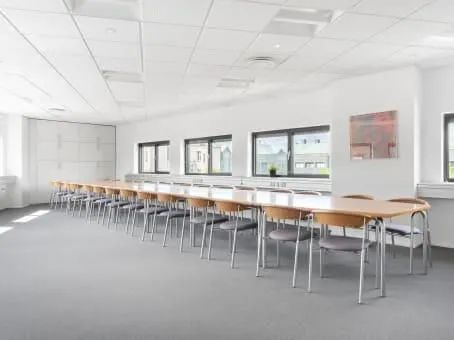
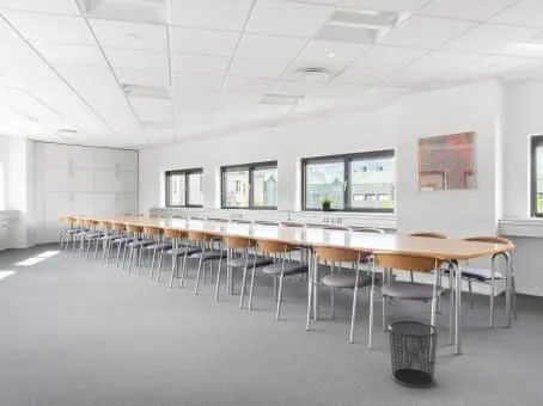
+ trash can (413, 352)
